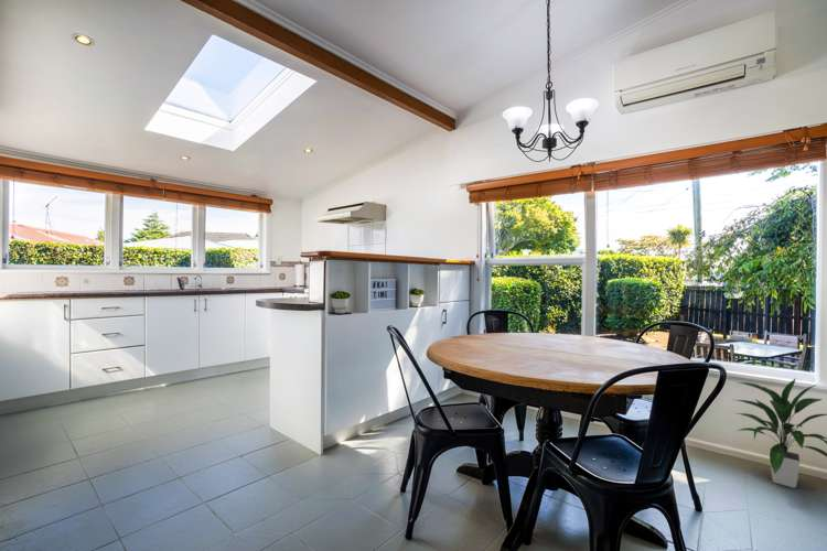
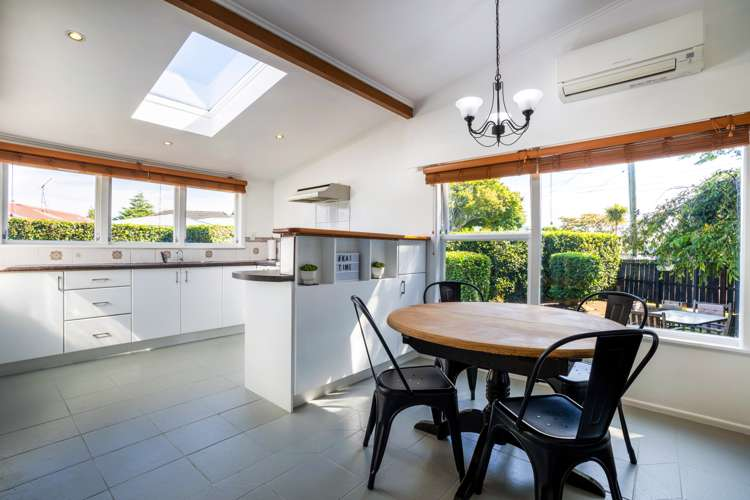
- indoor plant (782, 430)
